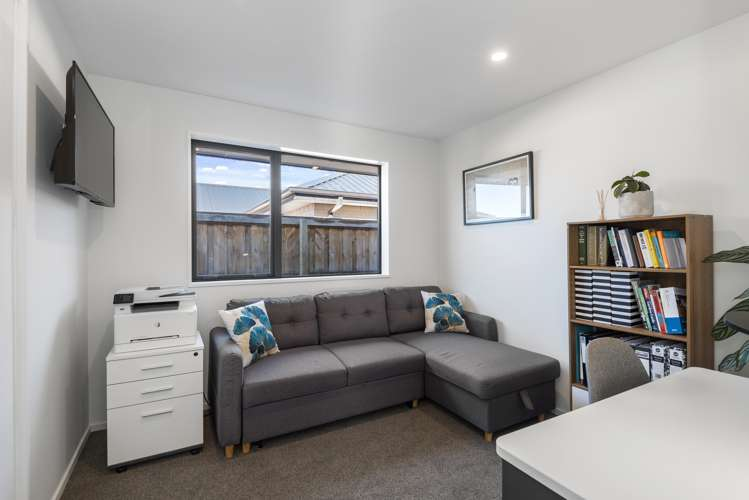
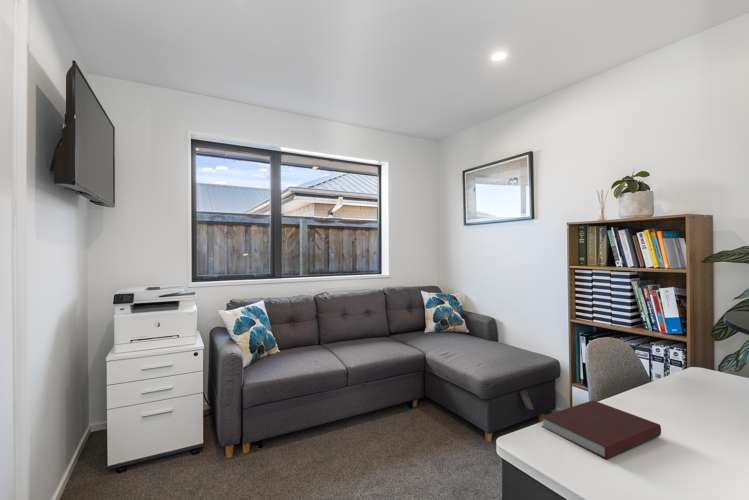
+ notebook (599, 426)
